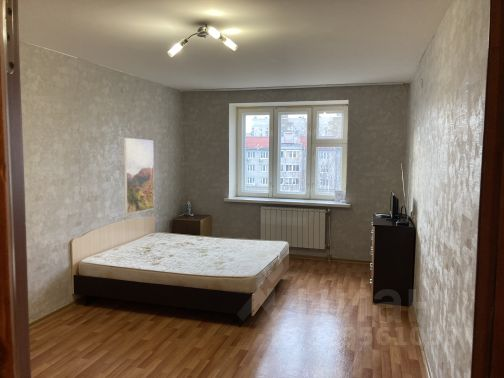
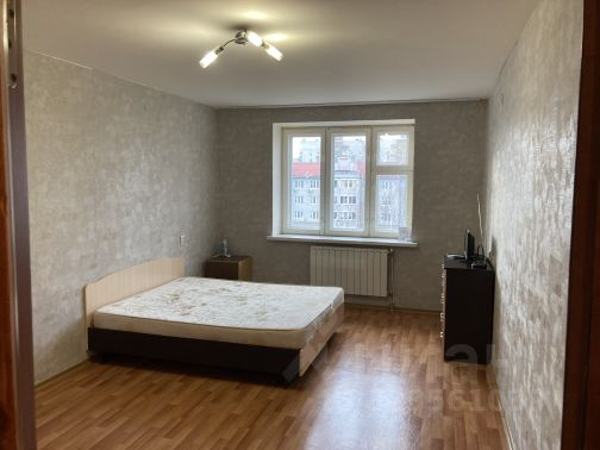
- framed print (139, 175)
